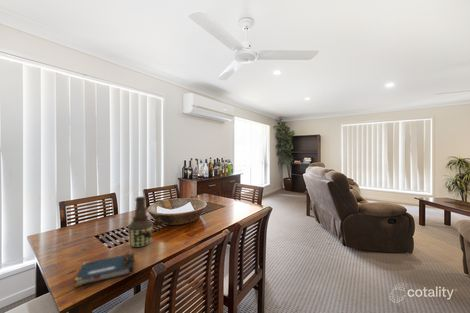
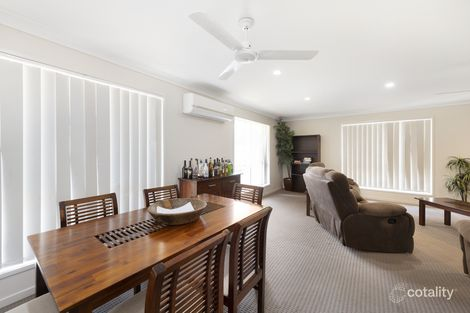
- bottle (141, 219)
- notebook (107, 264)
